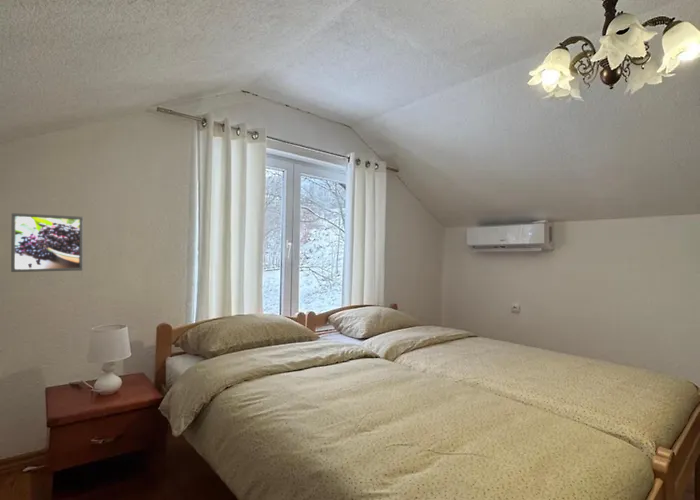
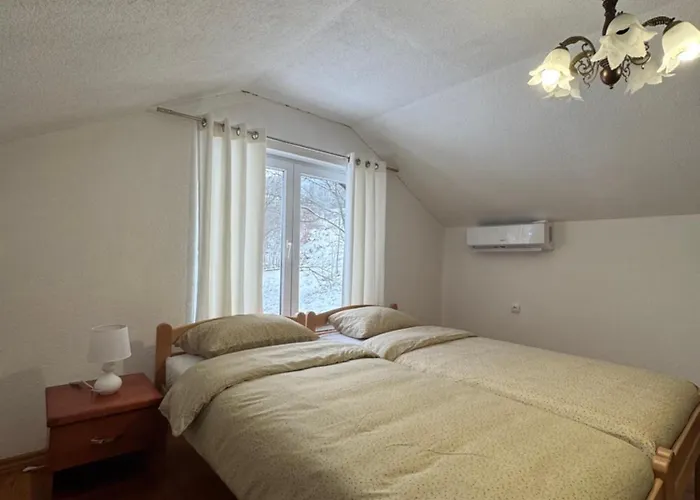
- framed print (48, 243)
